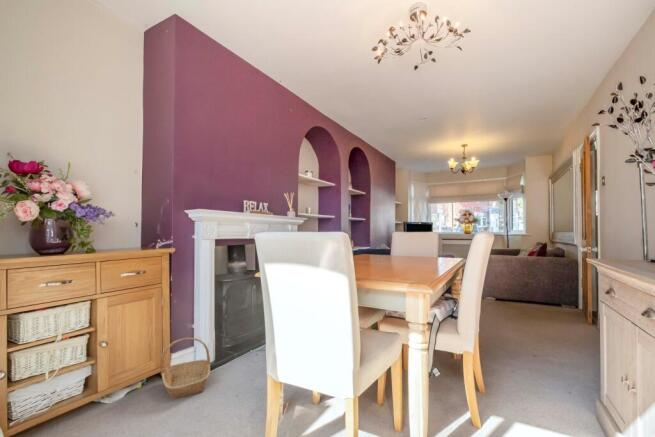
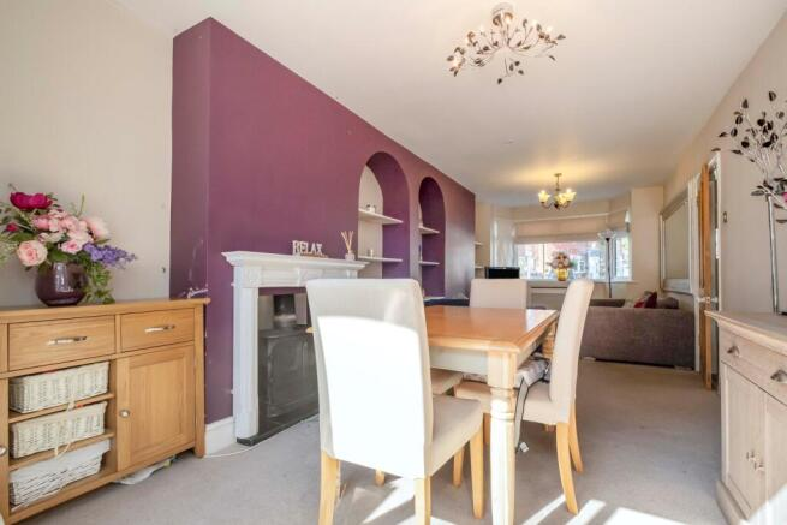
- basket (187, 362)
